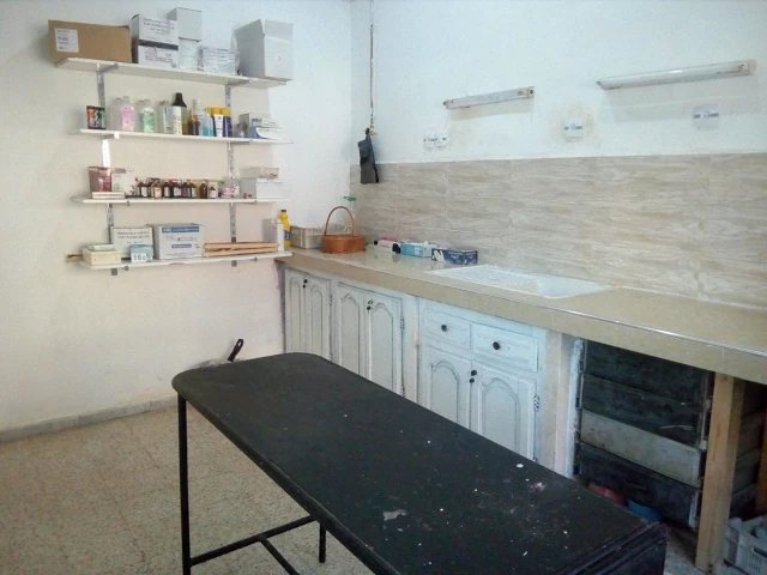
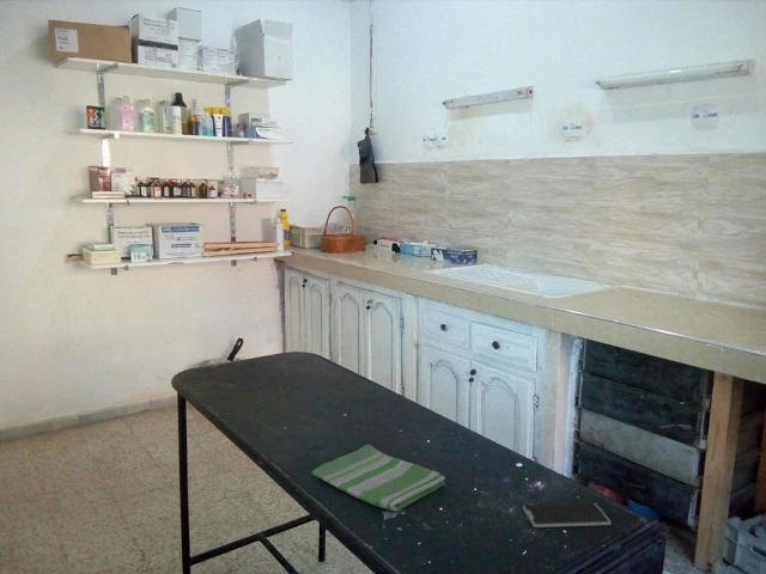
+ smartphone (565, 514)
+ dish towel (378, 475)
